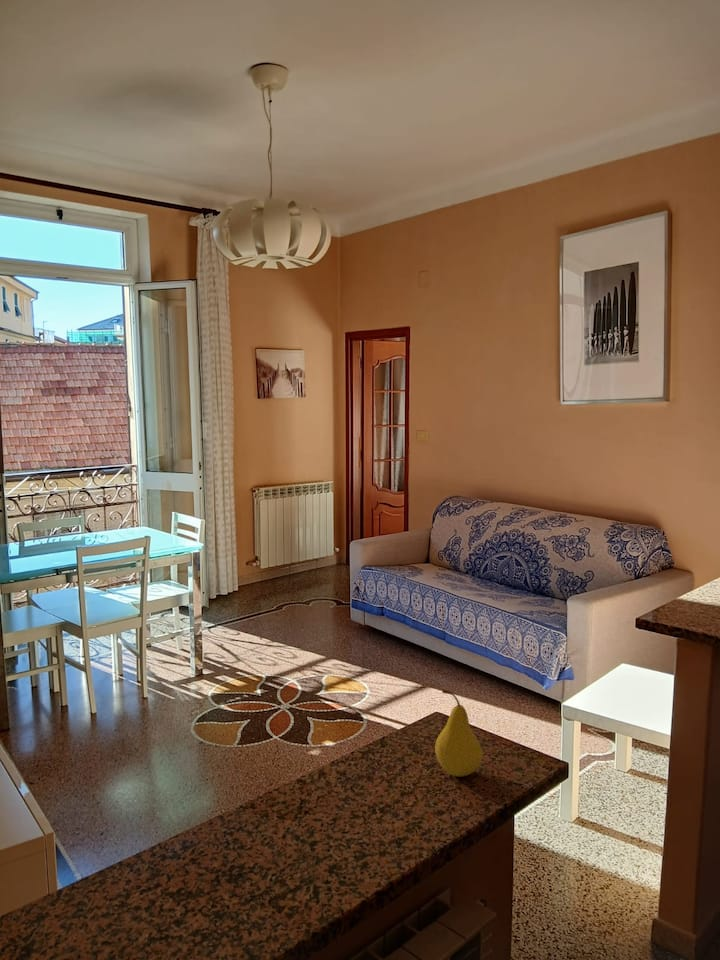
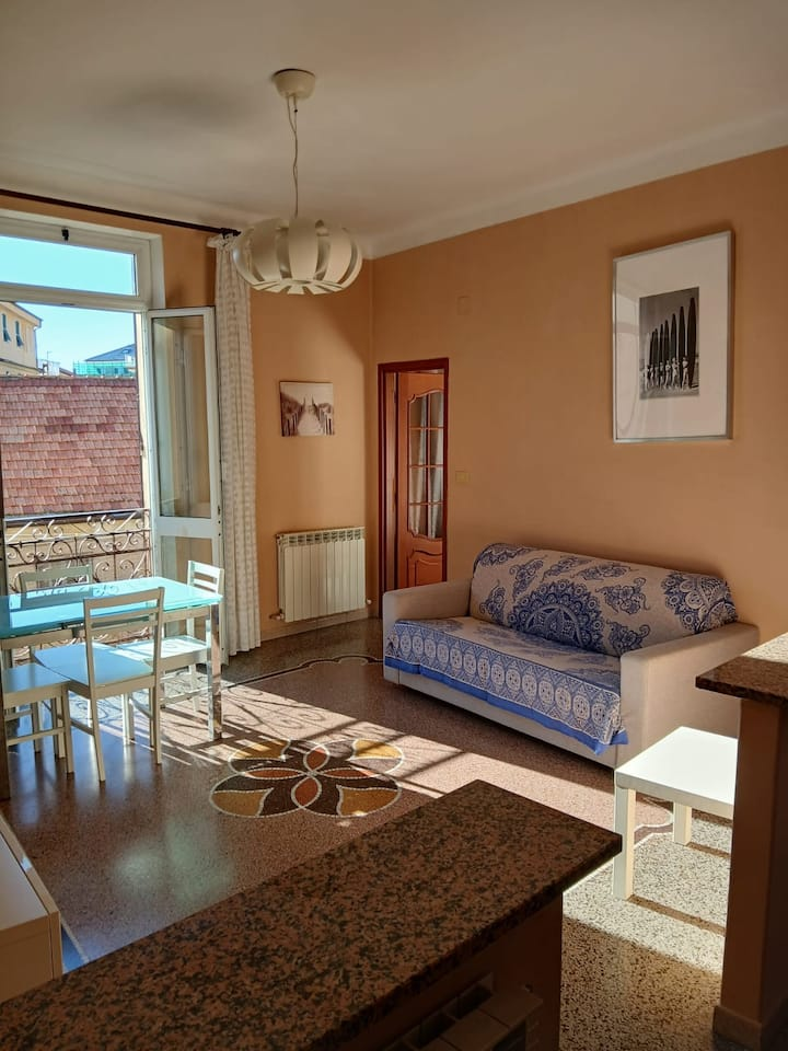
- fruit (458, 730)
